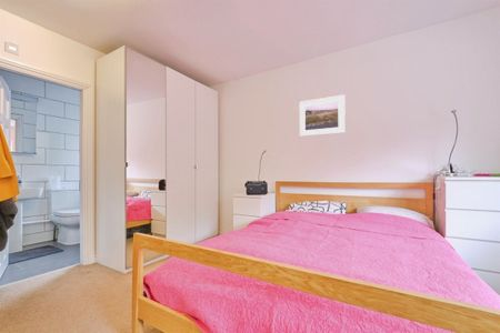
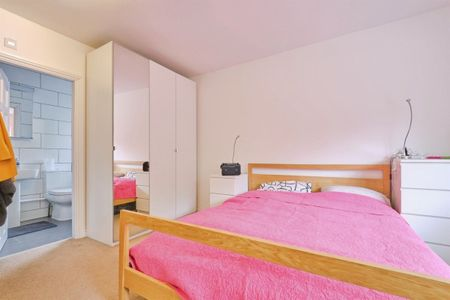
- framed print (321, 117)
